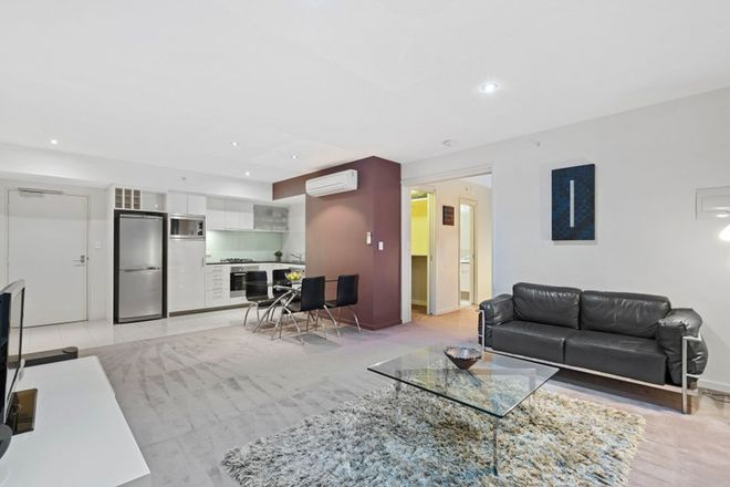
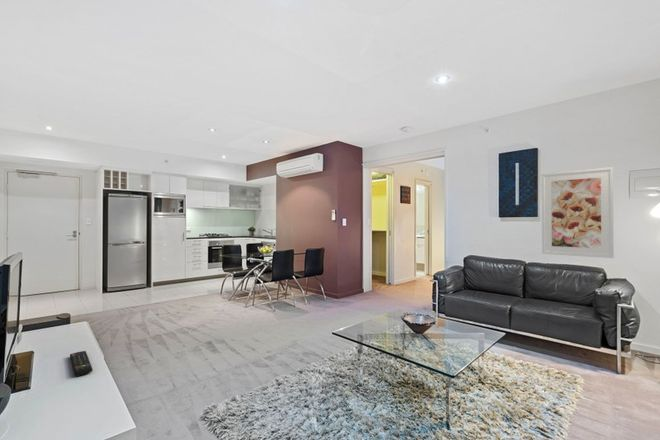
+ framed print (575, 213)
+ remote control (80, 362)
